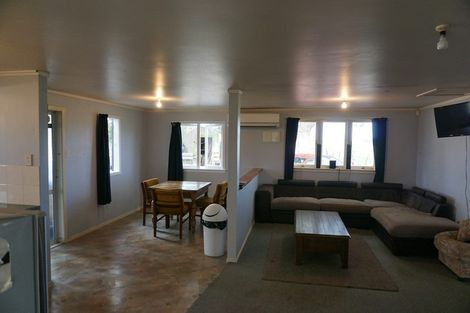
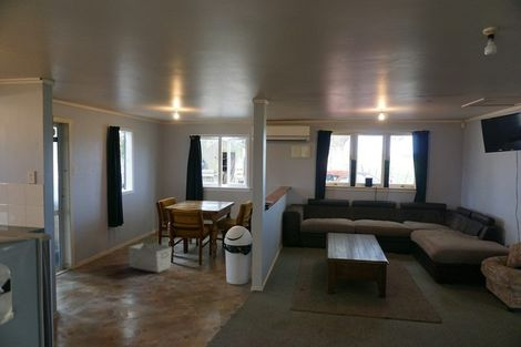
+ storage bin (150, 256)
